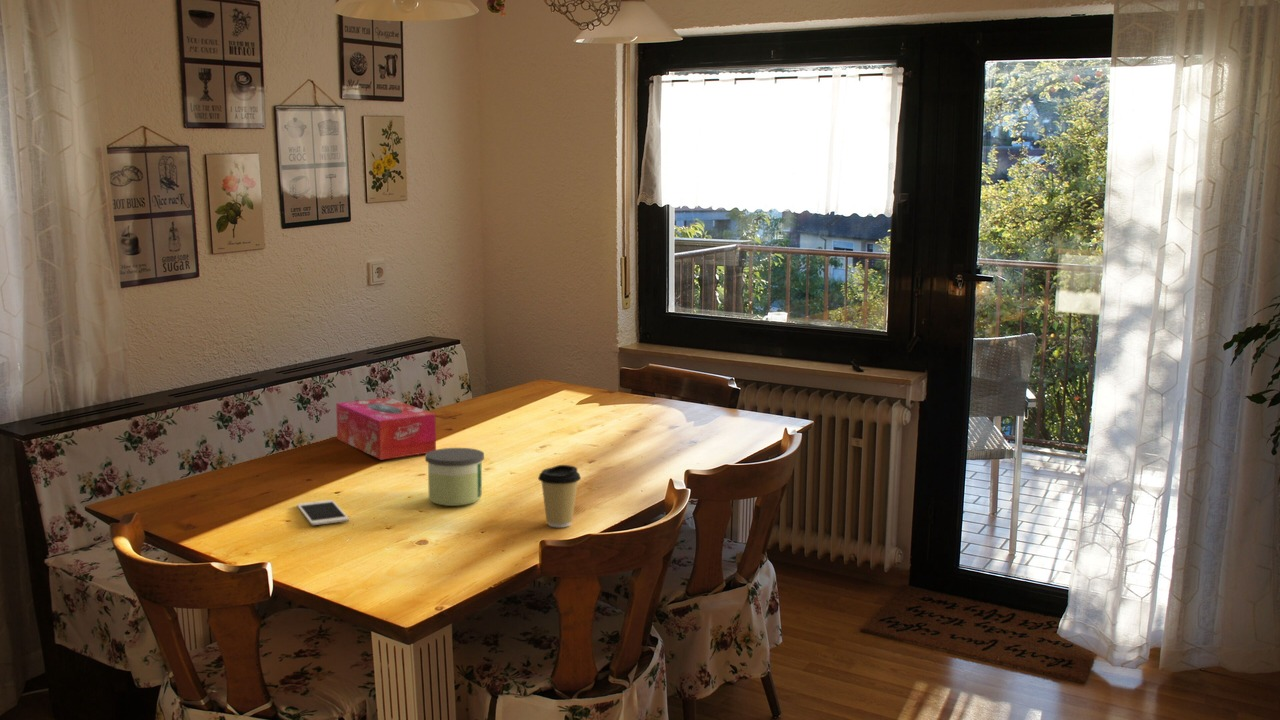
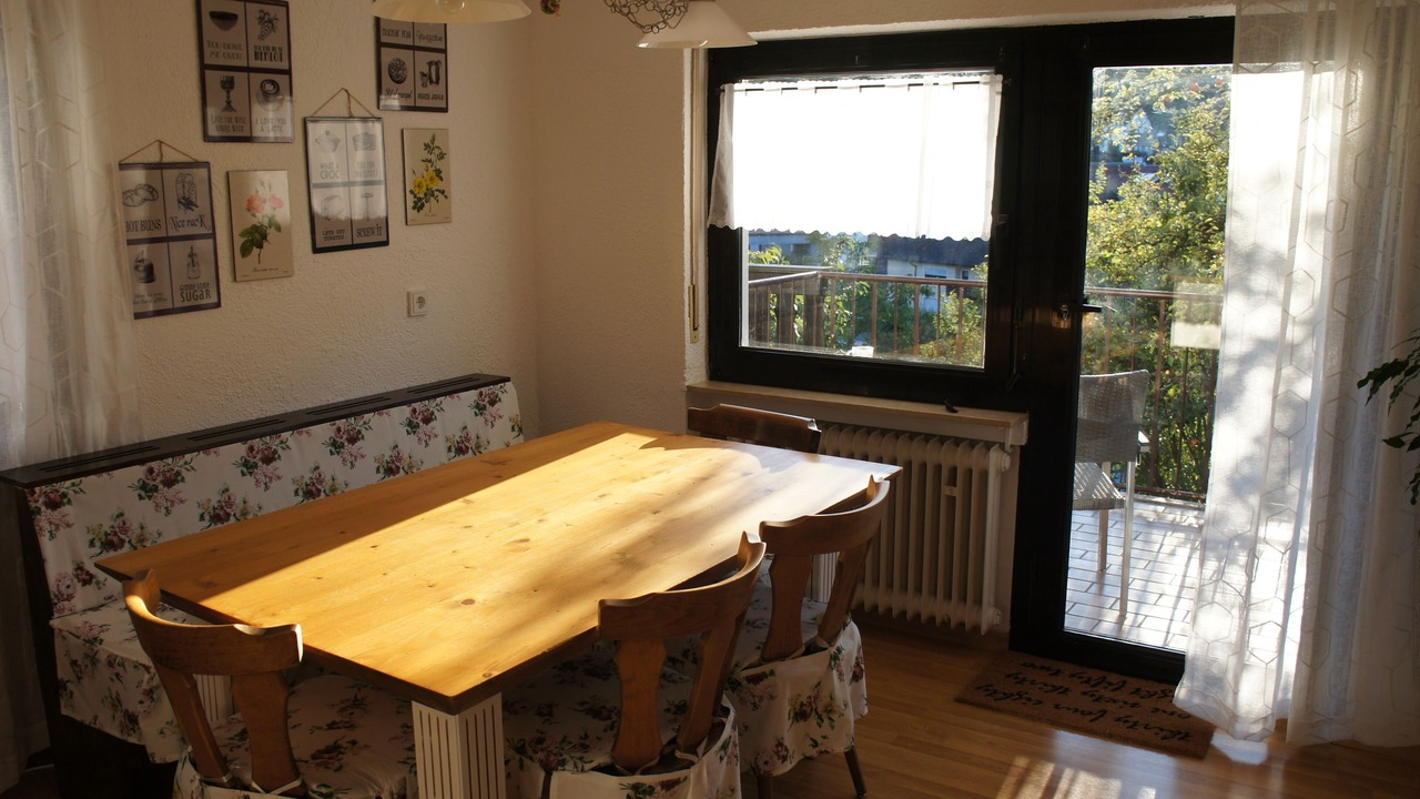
- candle (455, 477)
- cell phone (322, 512)
- coffee cup (559, 496)
- tissue box (385, 426)
